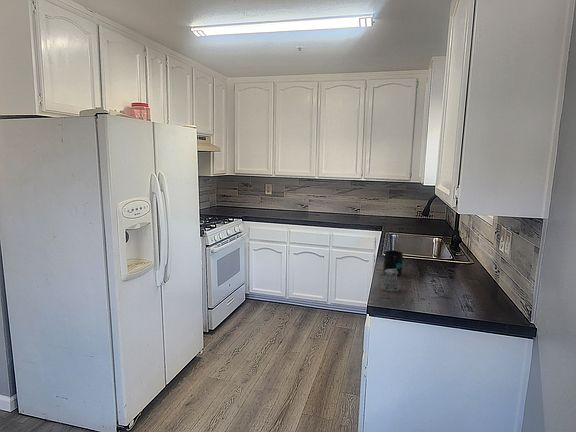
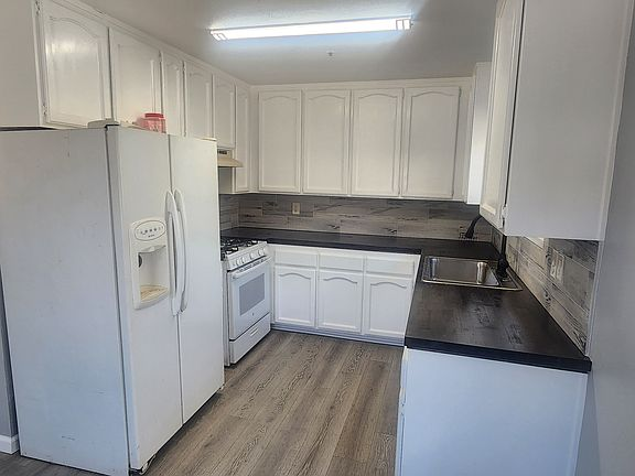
- pepper shaker (389, 278)
- mug (394, 264)
